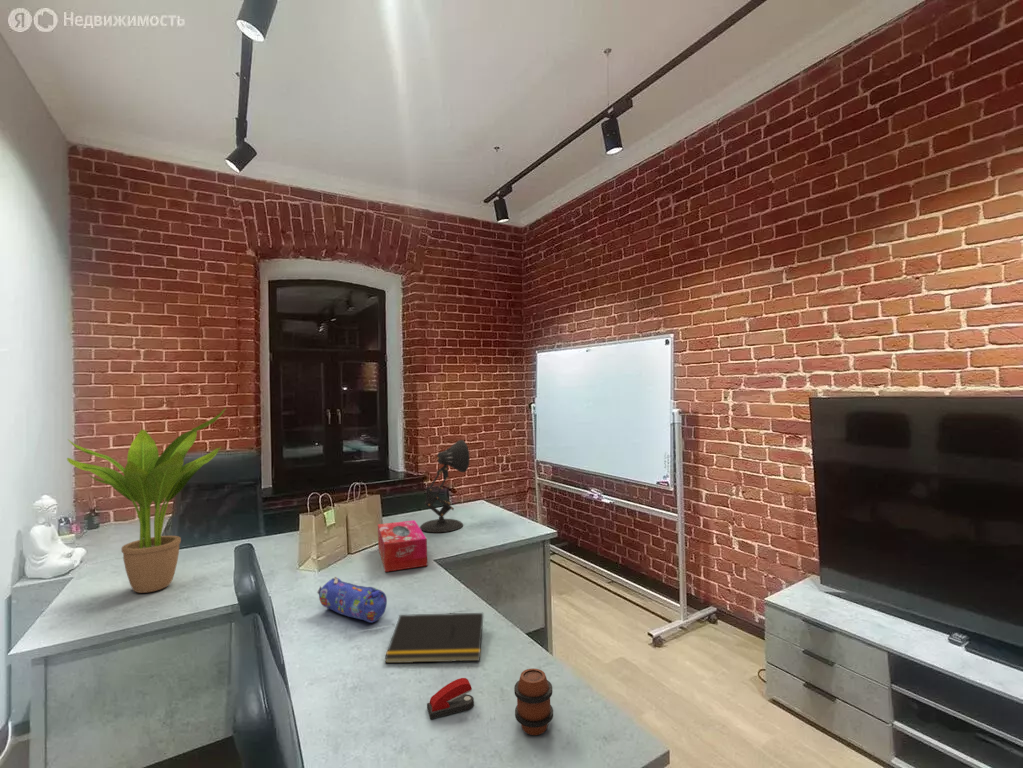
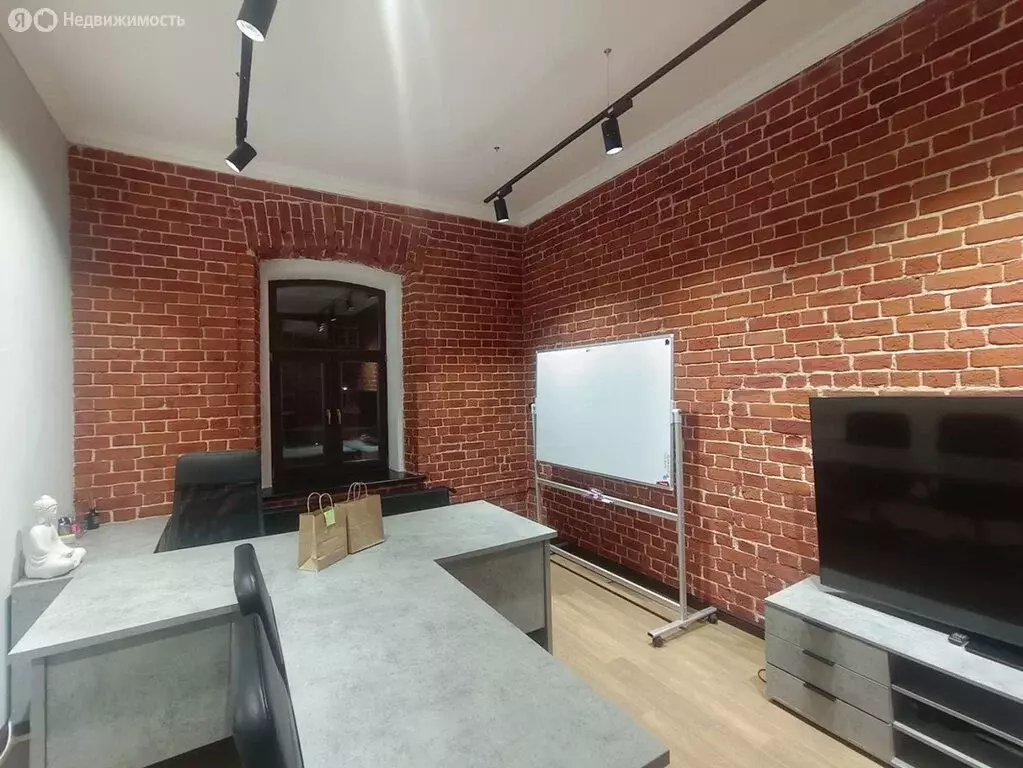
- pencil case (352, 598)
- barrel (533, 700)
- stapler (451, 695)
- notepad (437, 636)
- potted plant (161, 495)
- desk lamp (442, 483)
- tissue box (401, 543)
